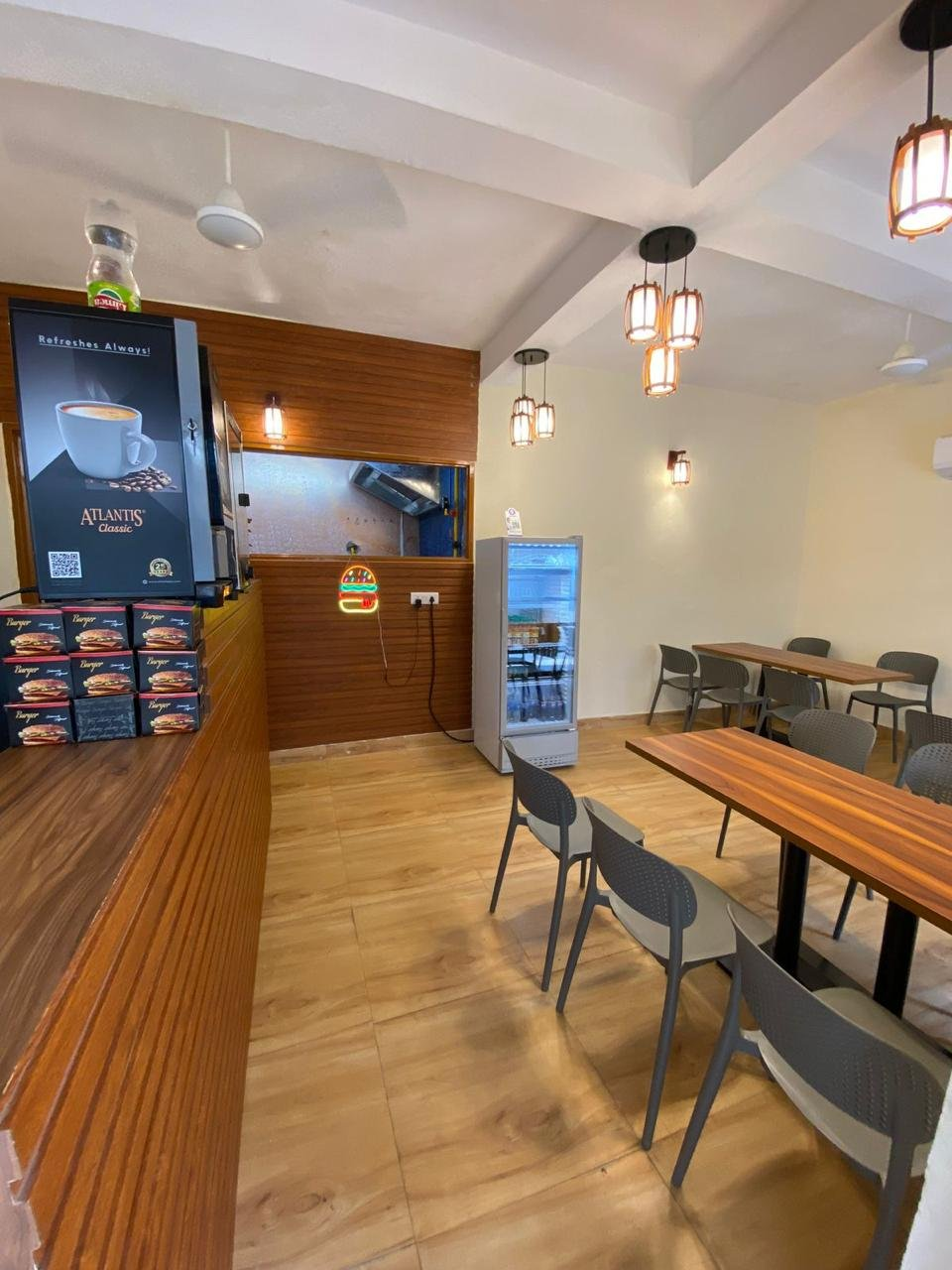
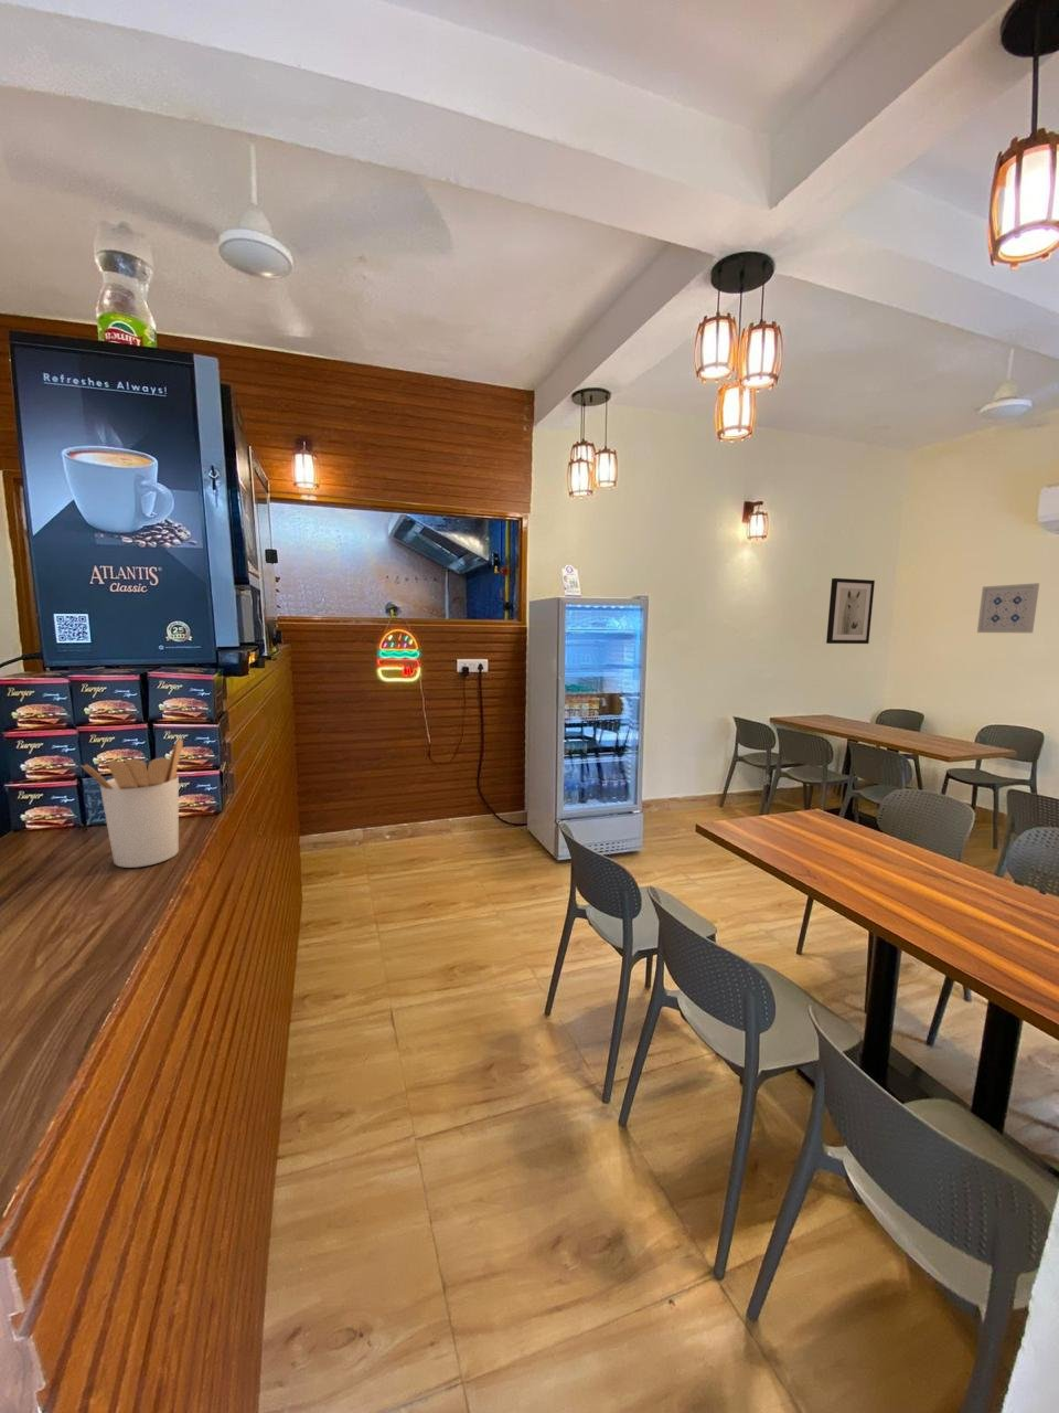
+ utensil holder (142, 803)
+ wall art (1006, 609)
+ wall art (851, 612)
